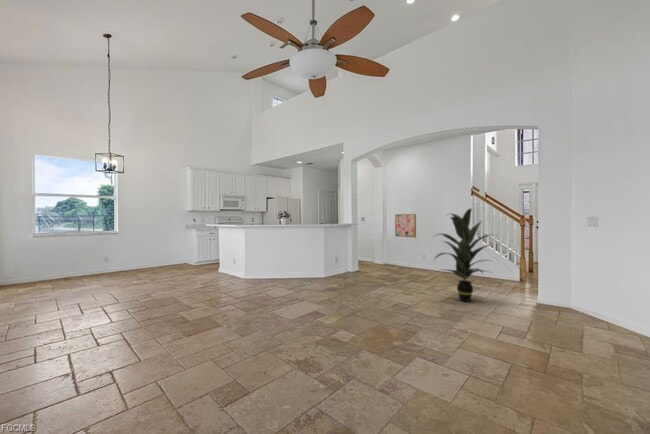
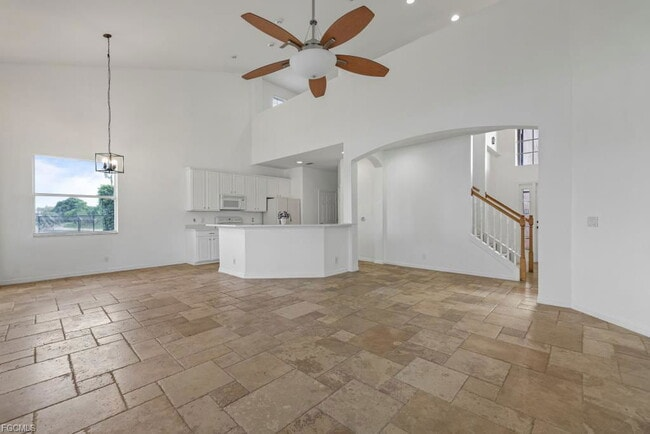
- indoor plant (464, 254)
- wall art (405, 225)
